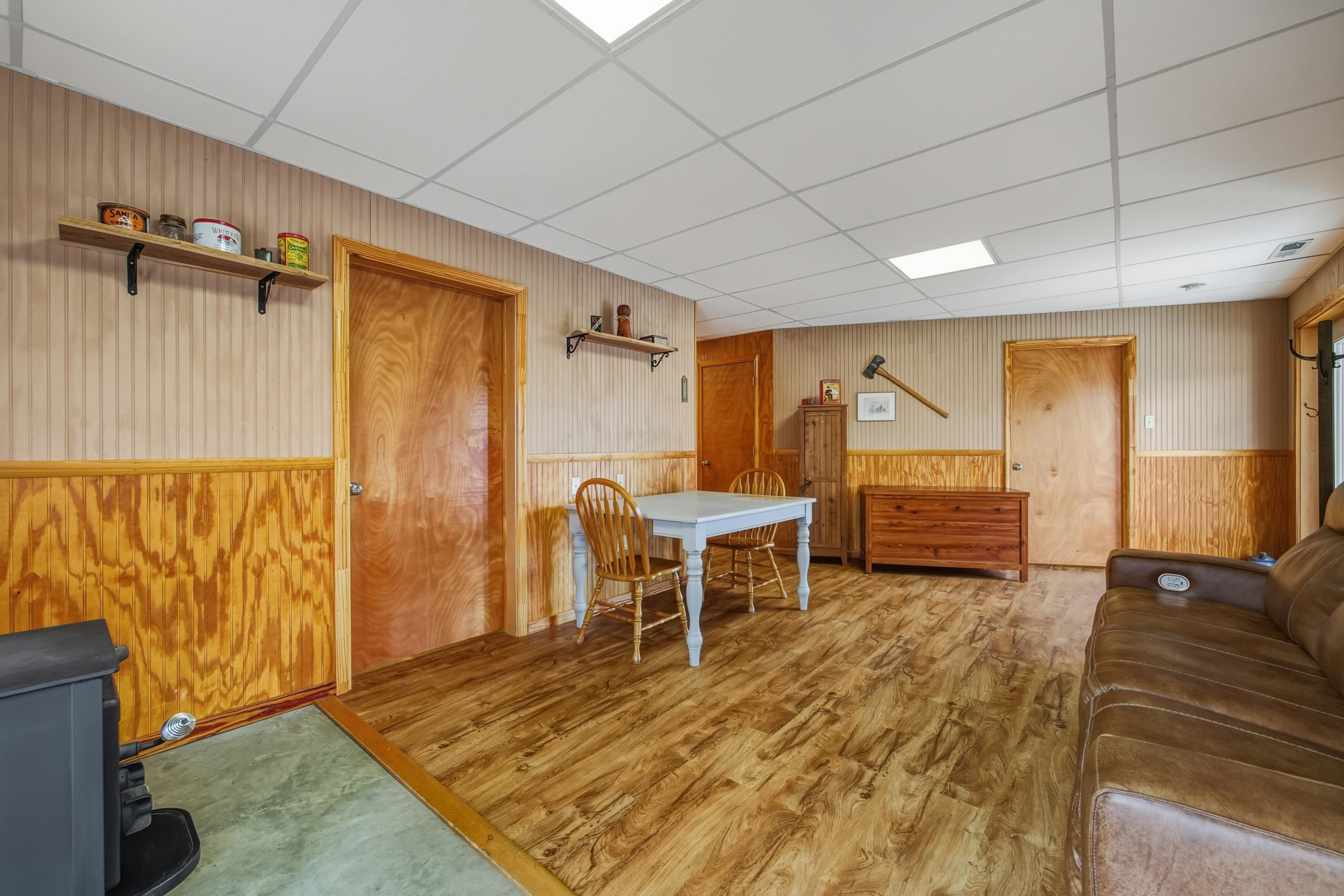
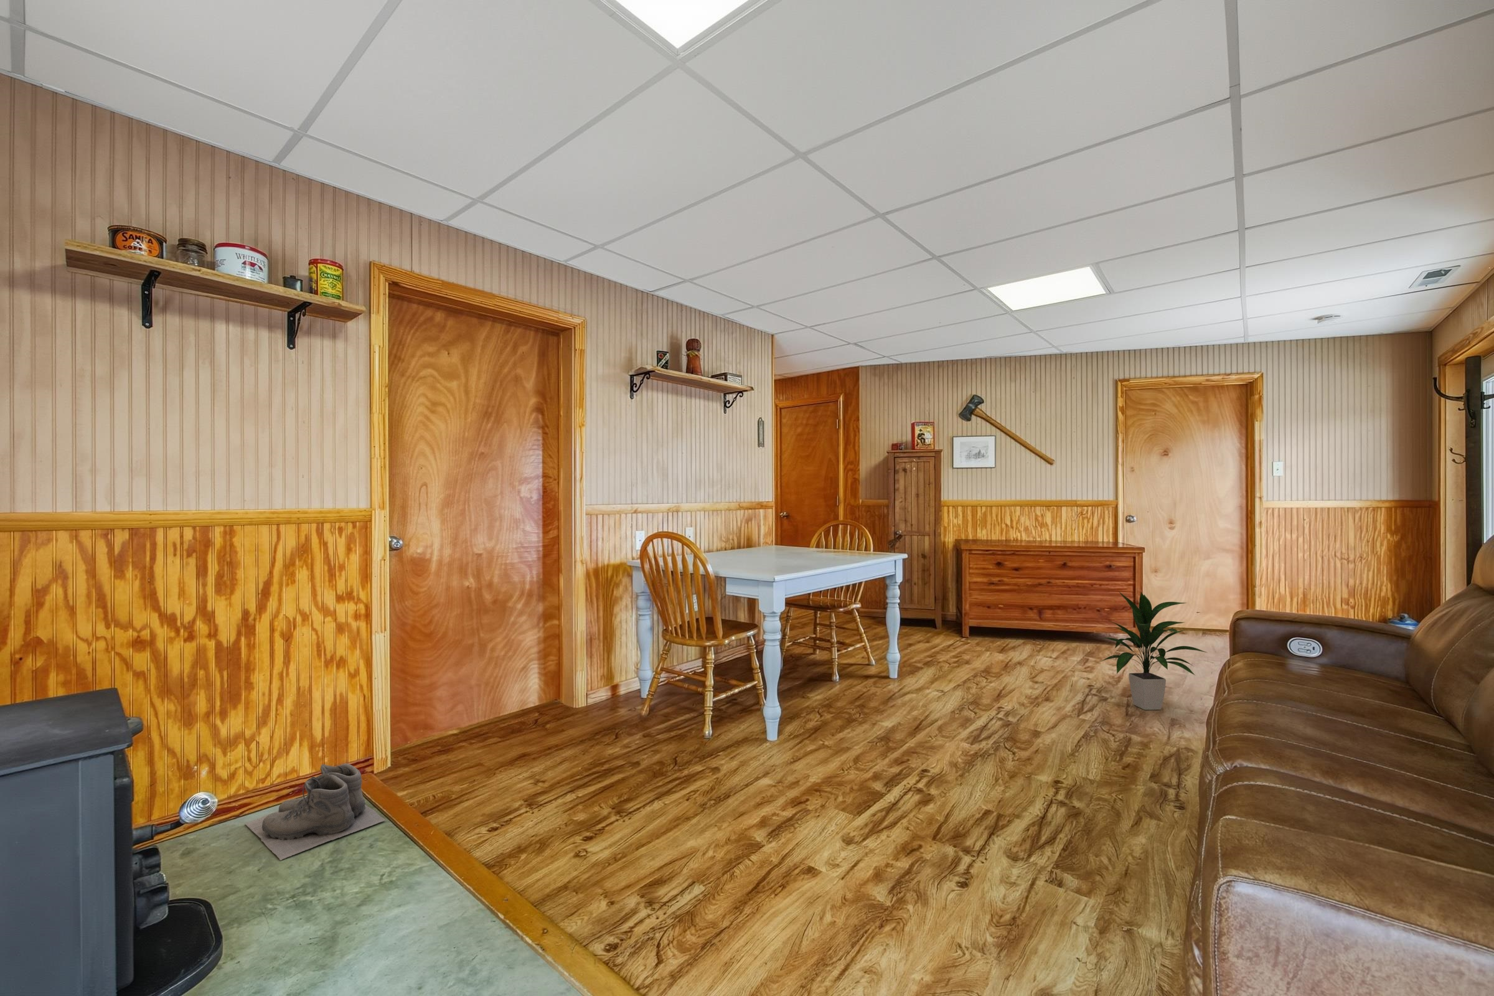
+ indoor plant (1147, 647)
+ boots (316, 795)
